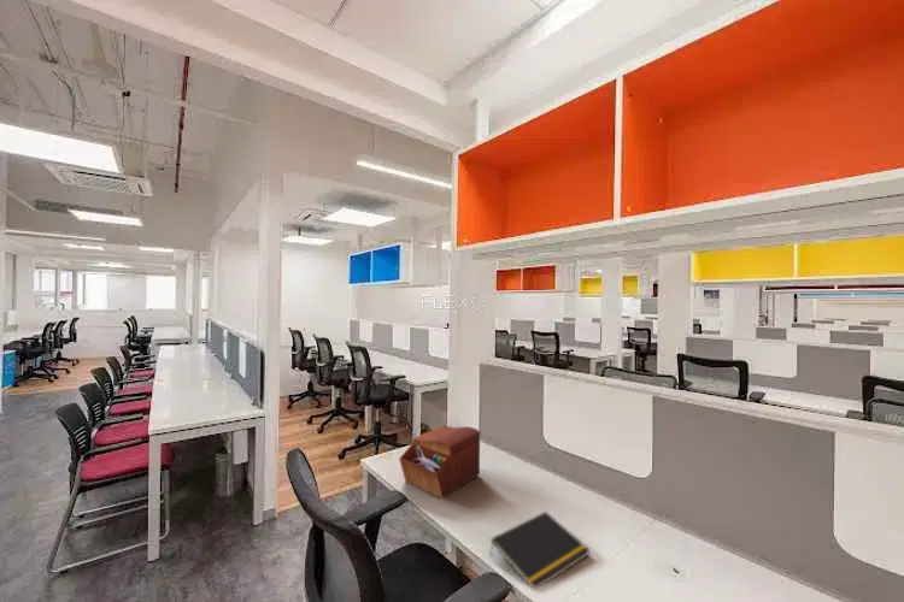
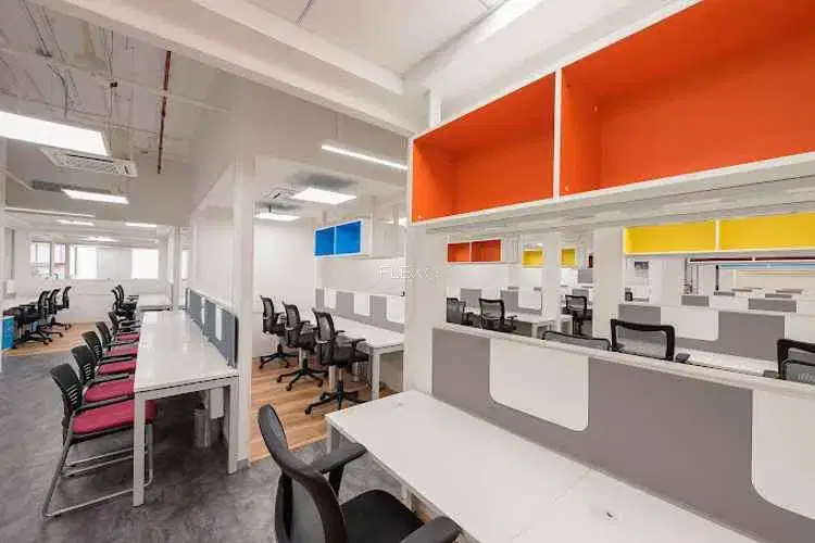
- notepad (540, 545)
- sewing box (439, 456)
